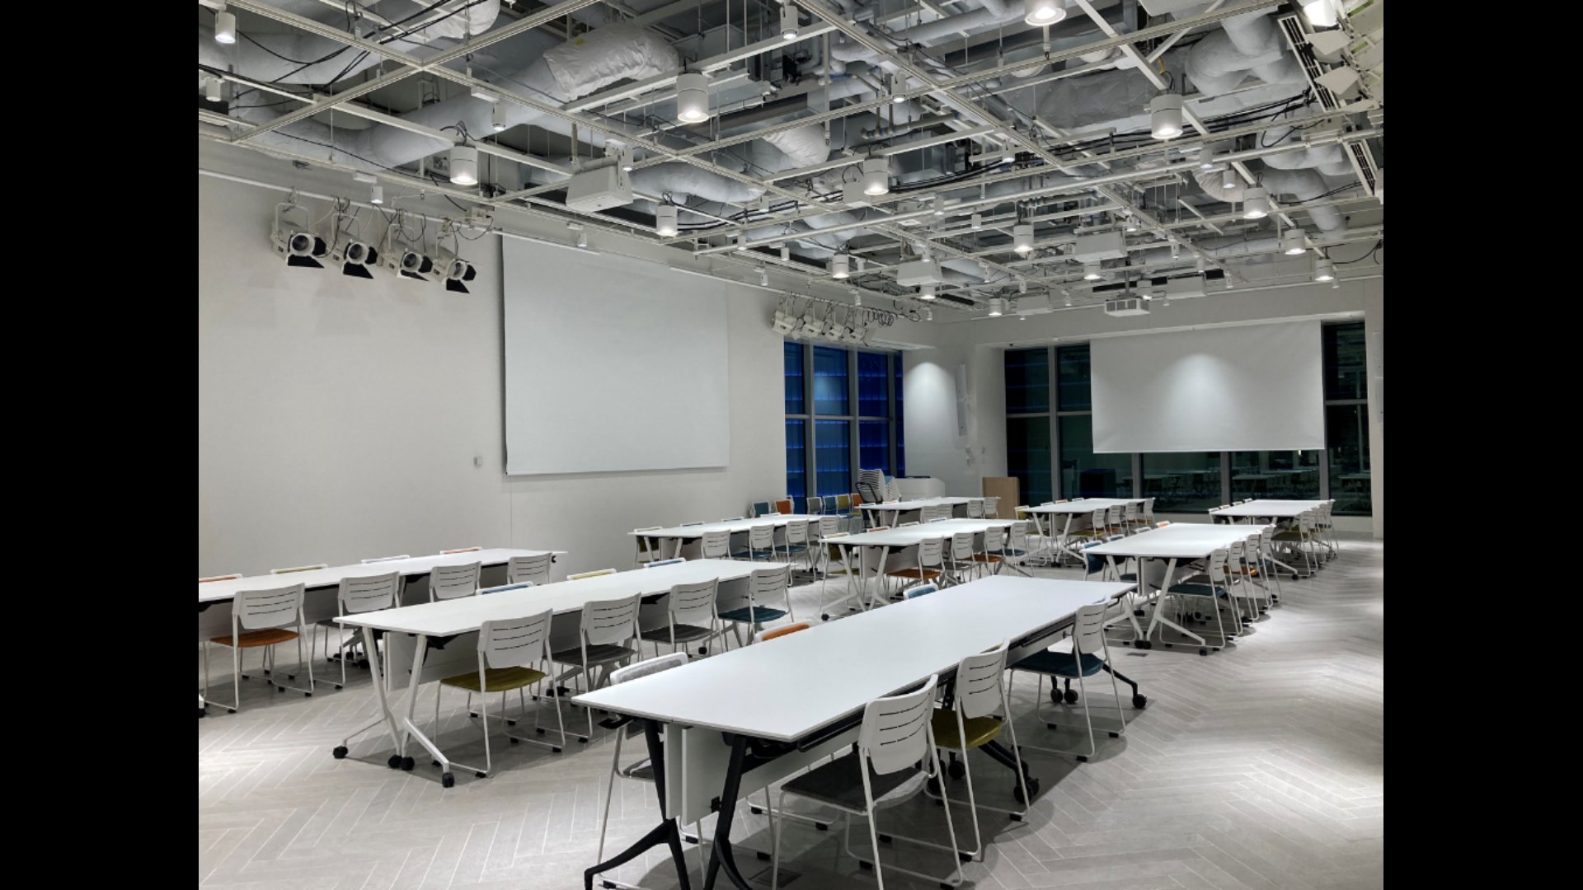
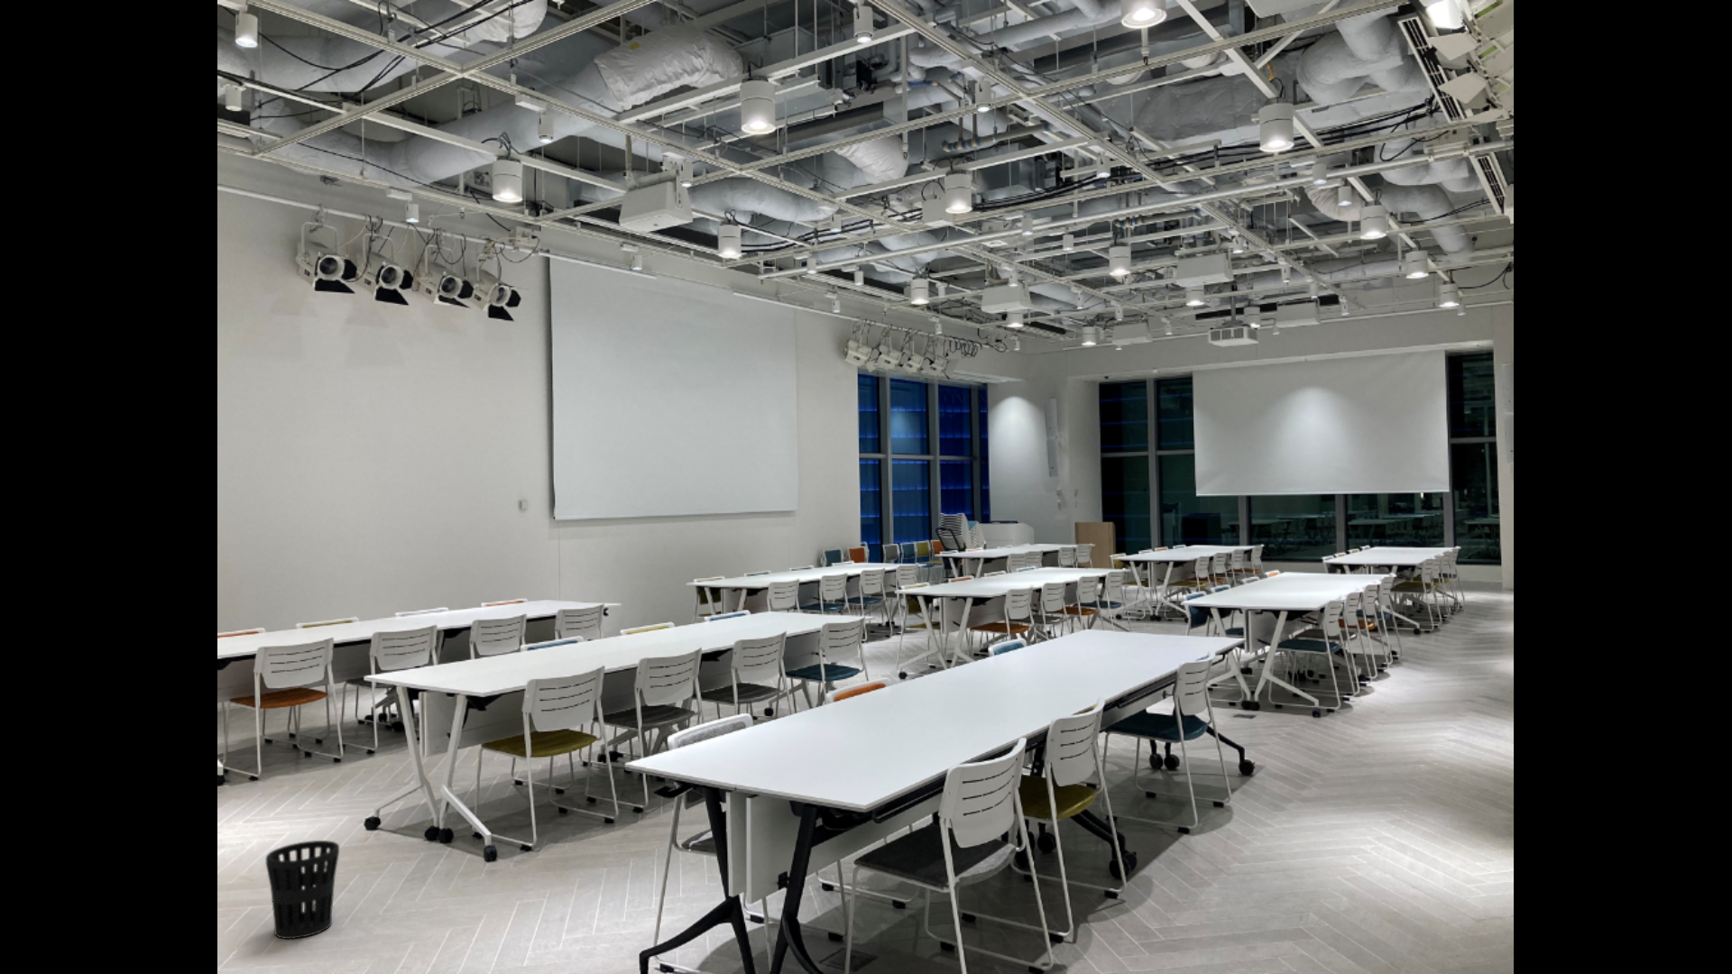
+ wastebasket (303, 890)
